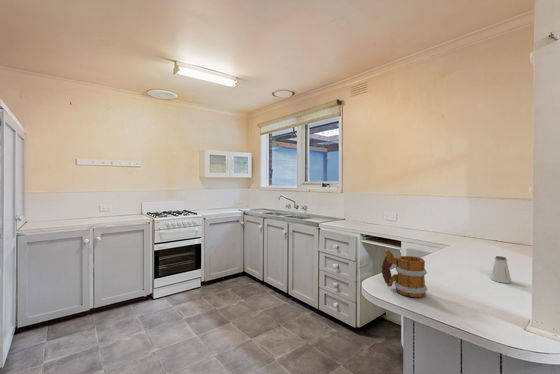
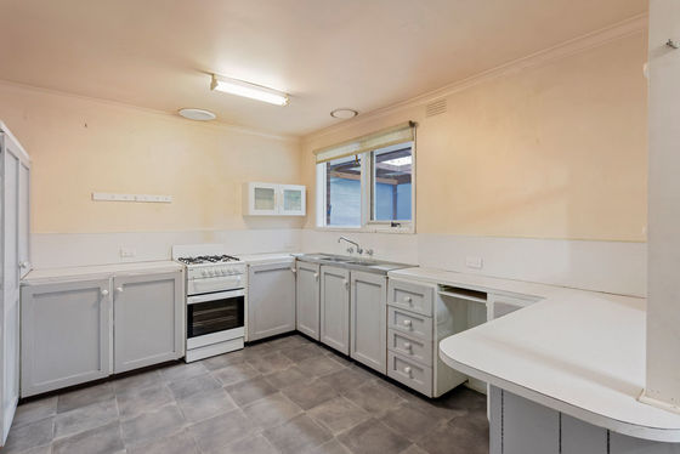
- mug (403, 271)
- saltshaker (500, 268)
